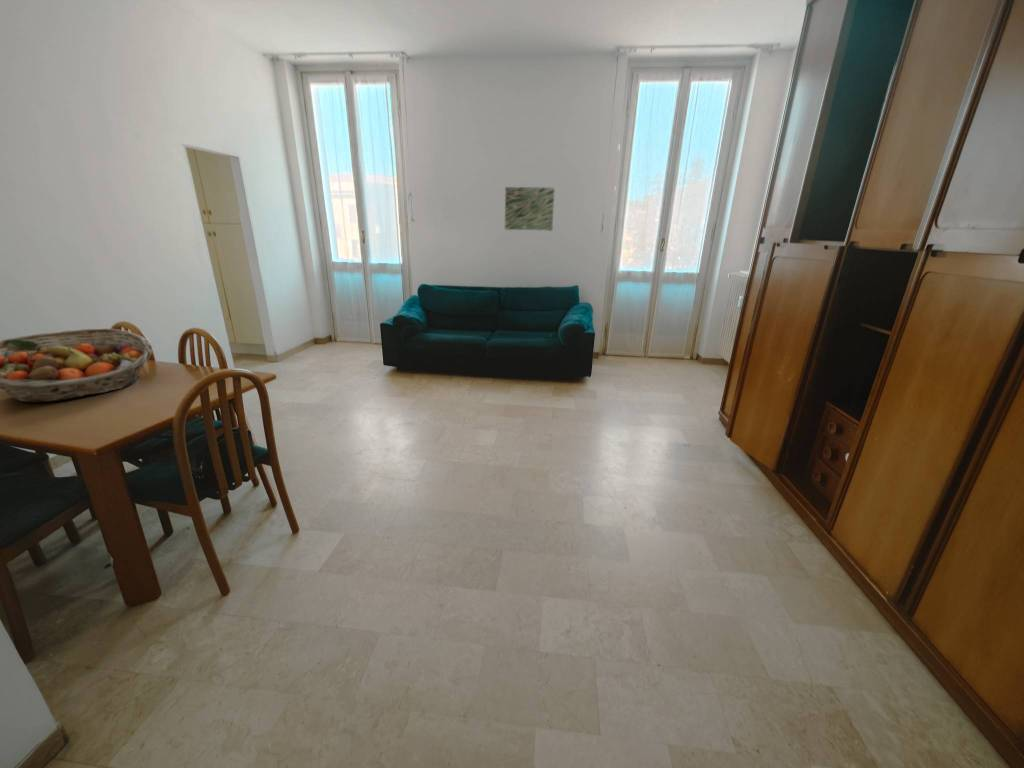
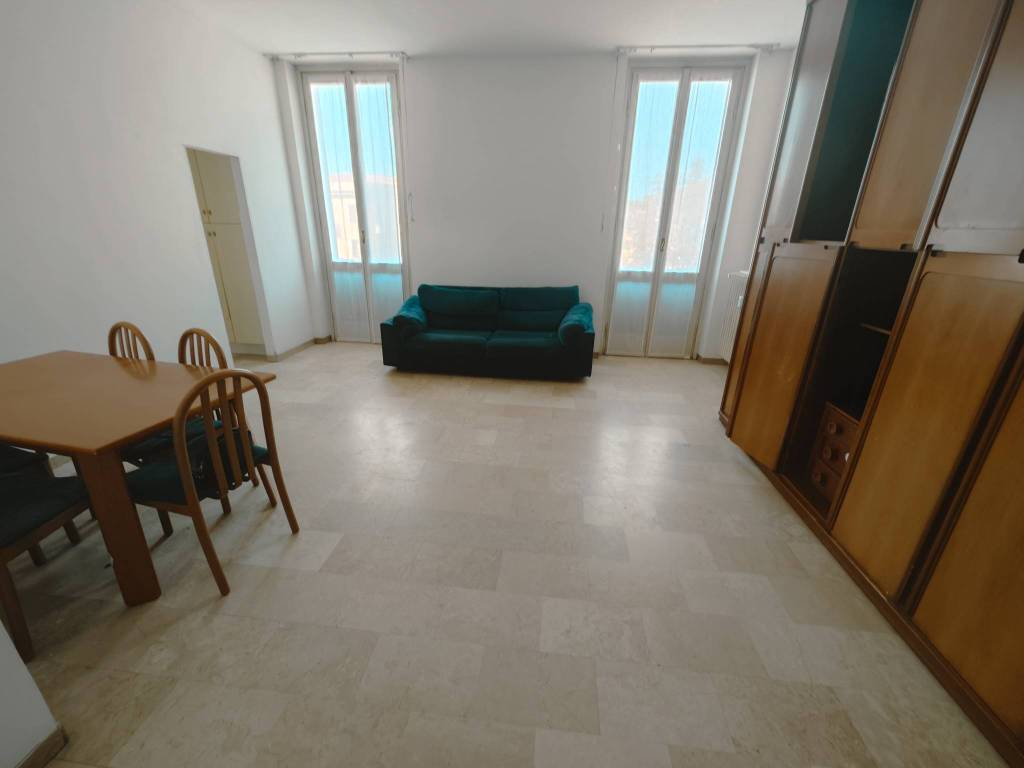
- fruit basket (72, 363)
- wall art (529, 209)
